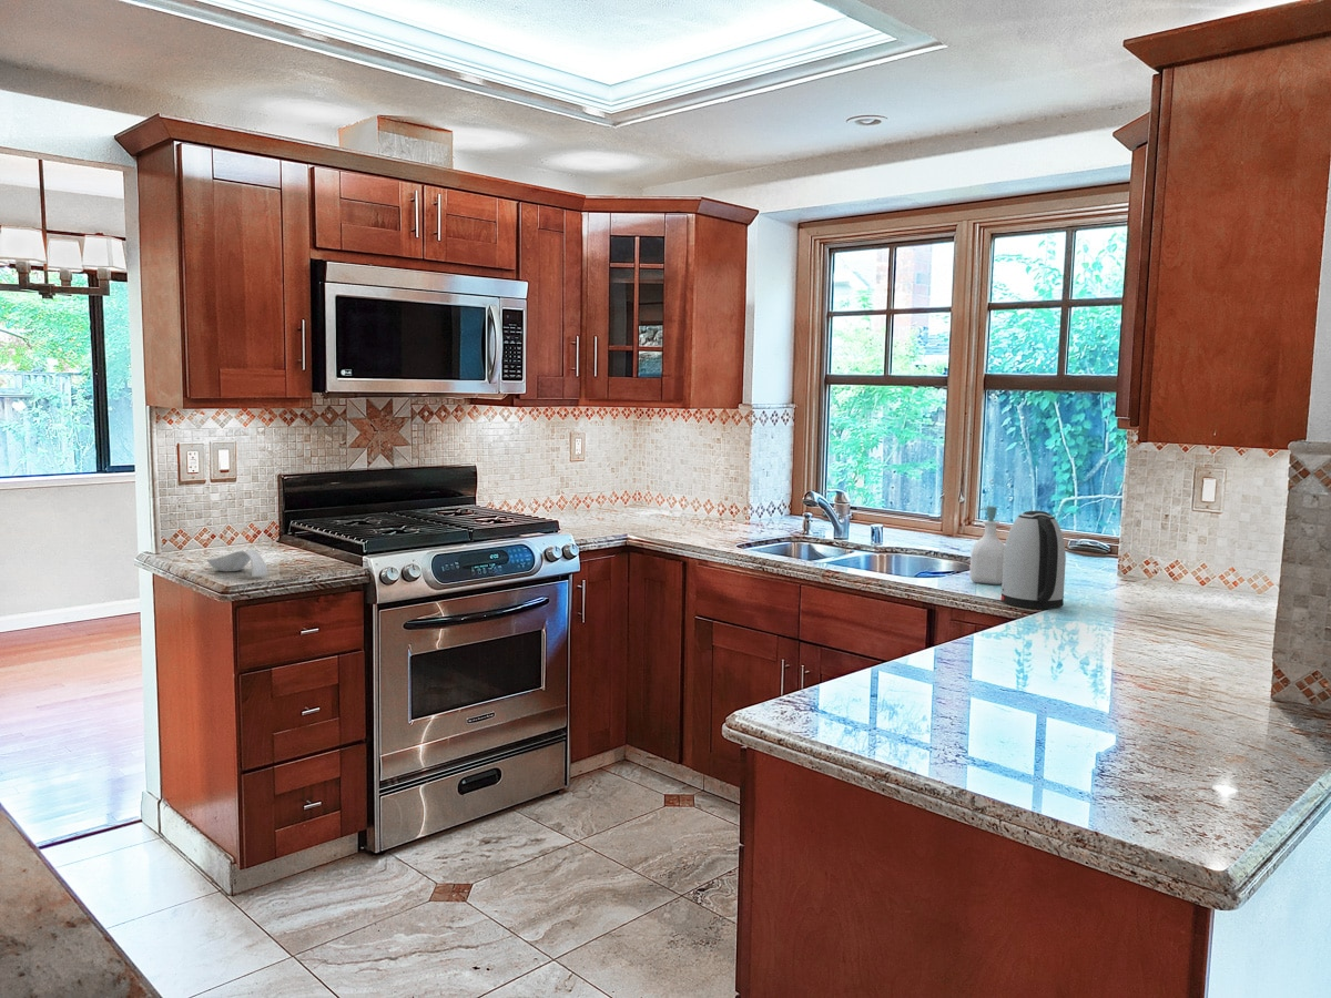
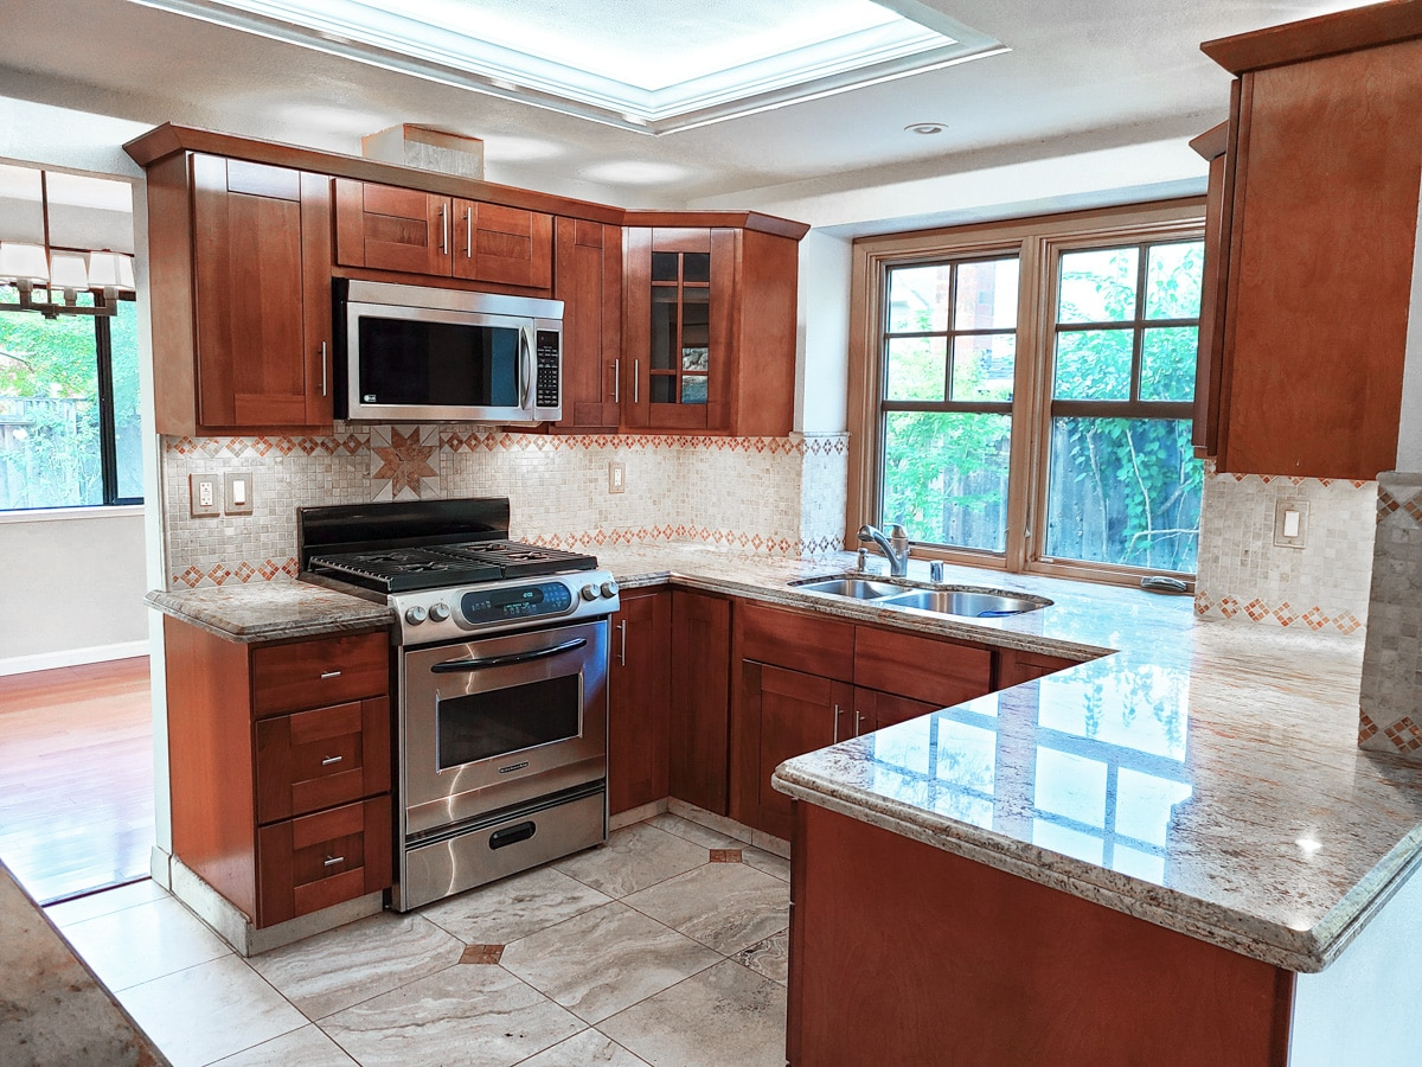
- soap bottle (989, 543)
- spoon rest (240, 560)
- kettle (1038, 558)
